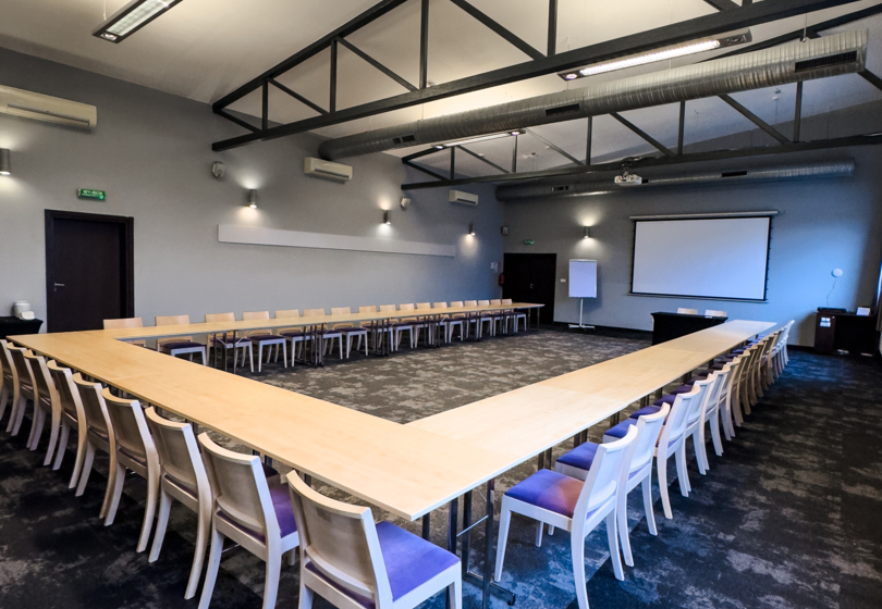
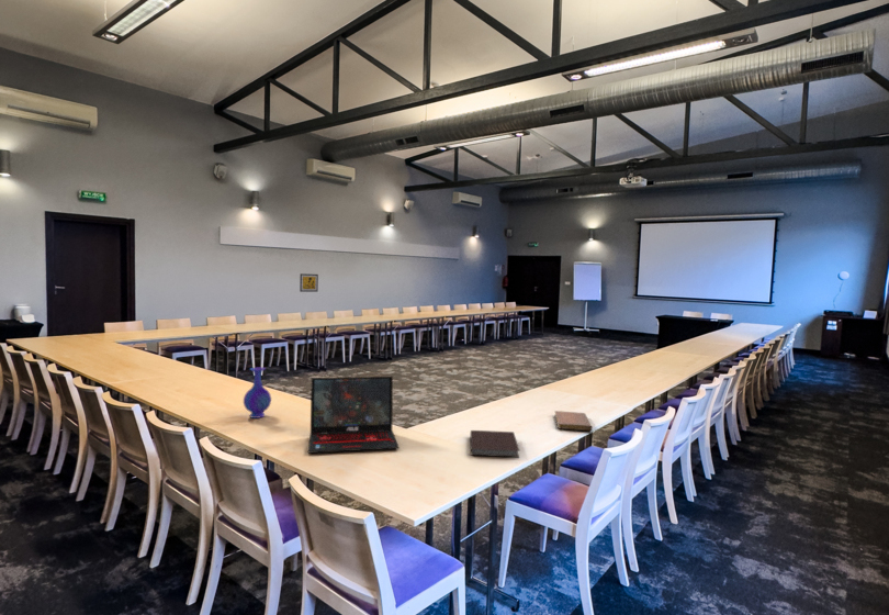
+ wall art (308, 282)
+ notebook (572, 420)
+ laptop (353, 412)
+ vase (257, 392)
+ notebook (493, 443)
